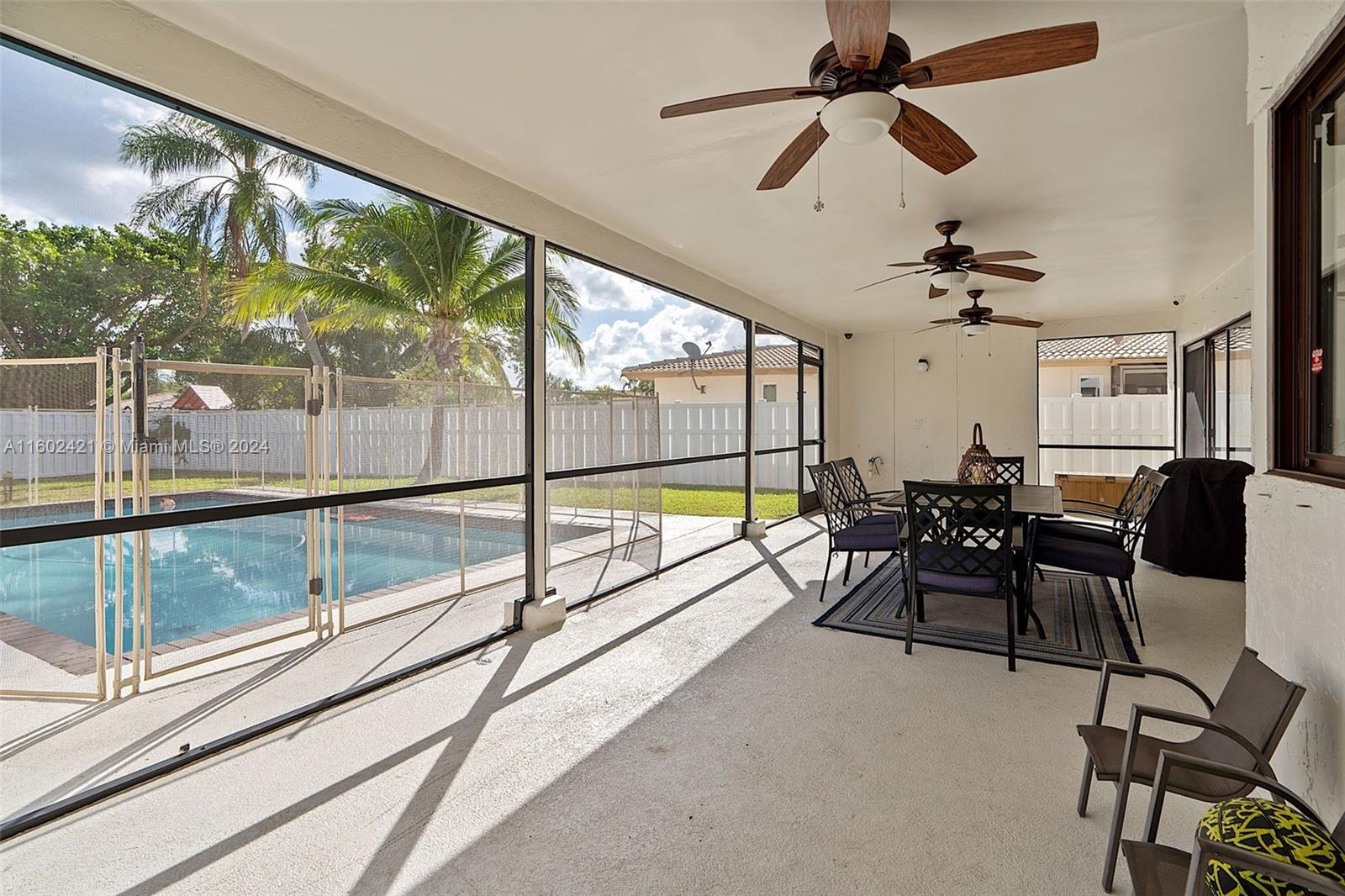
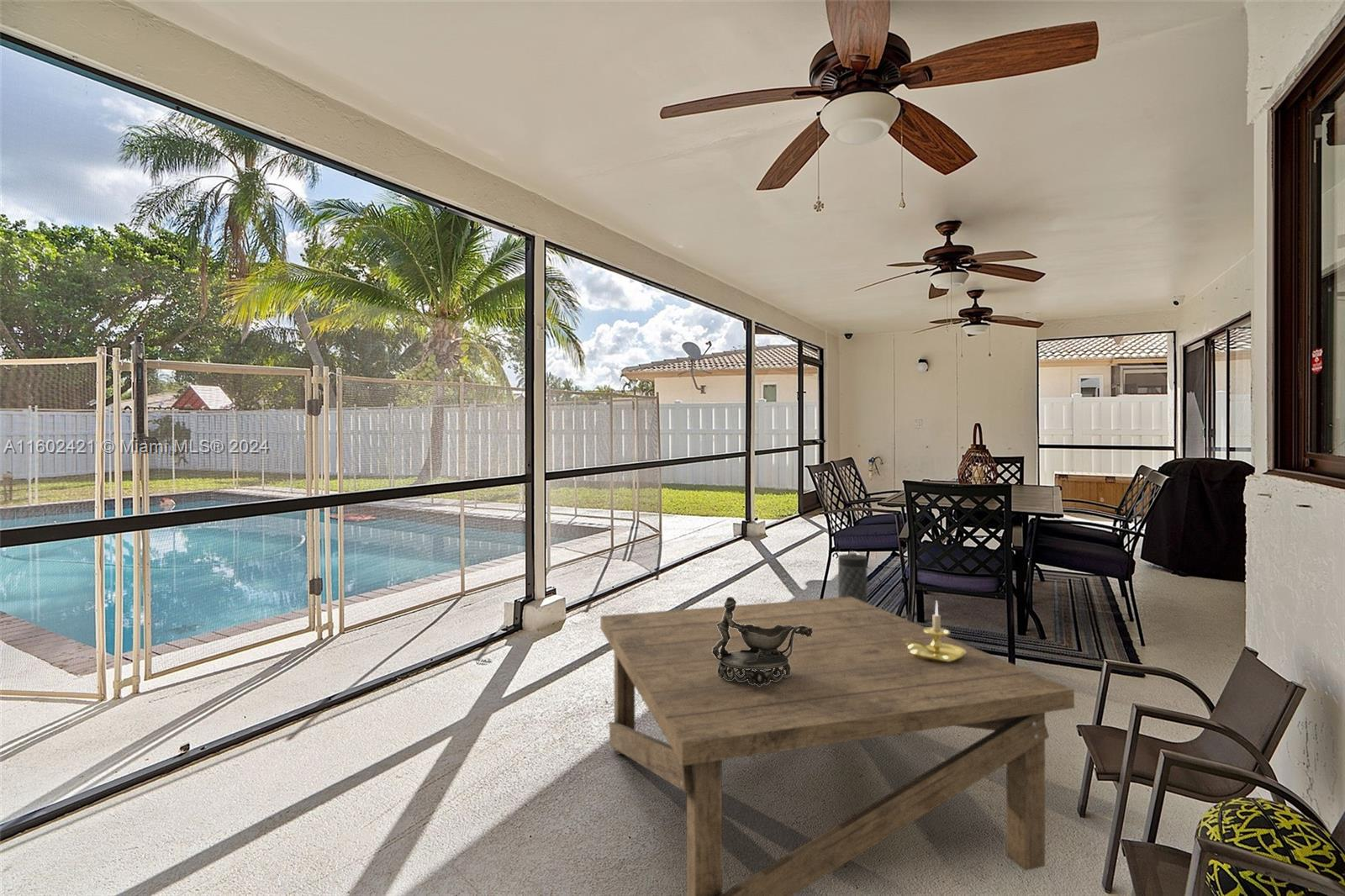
+ coffee table (794, 721)
+ canister (847, 589)
+ candle holder (932, 627)
+ decorative bowl (761, 635)
